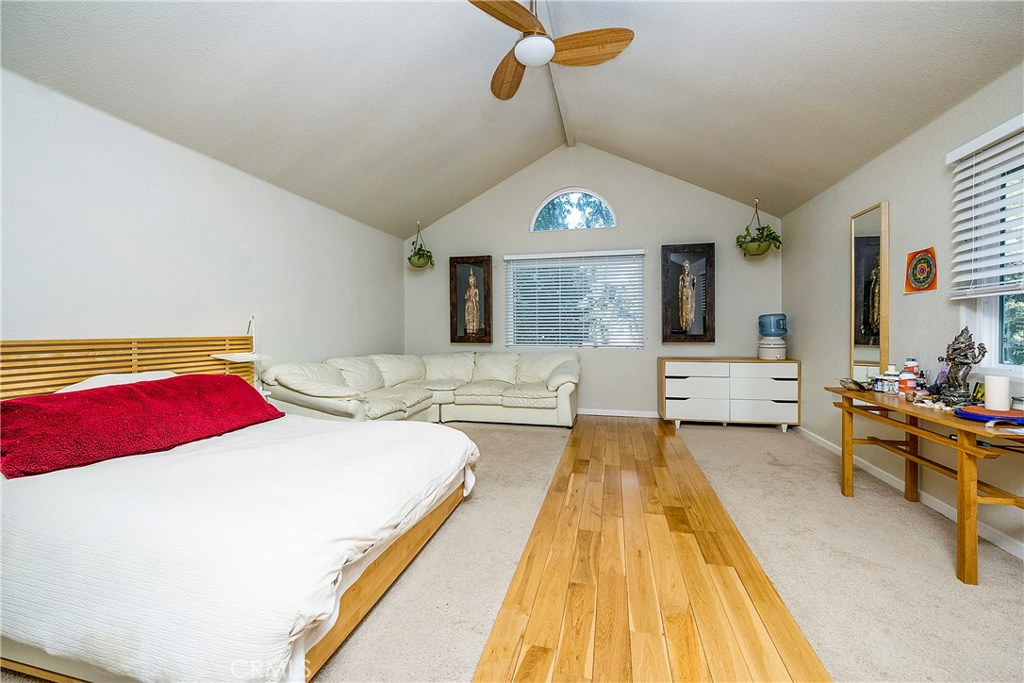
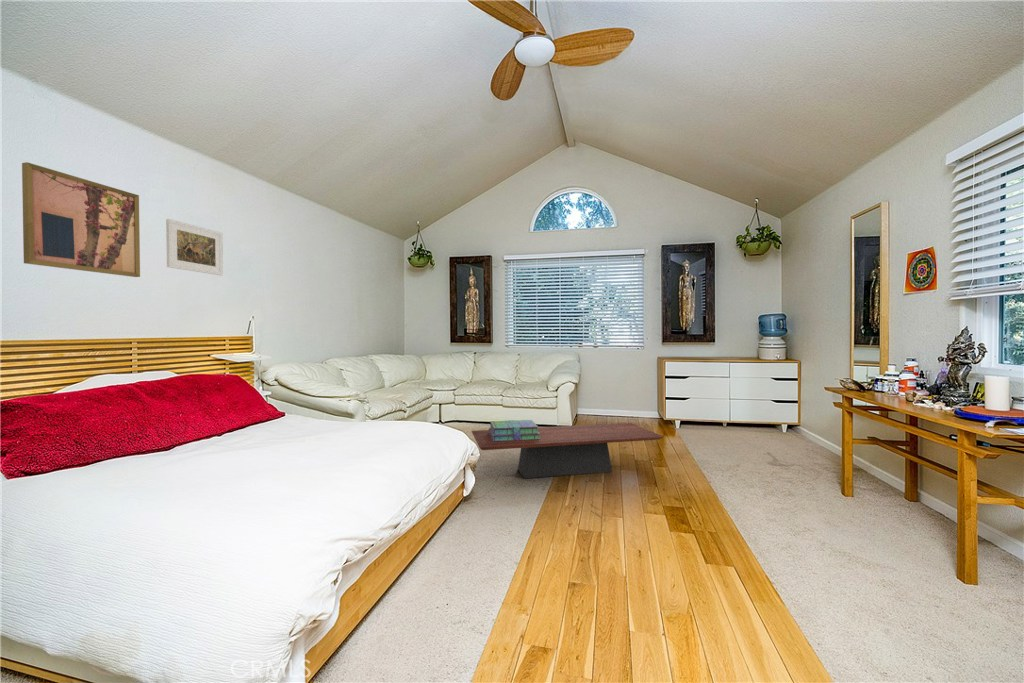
+ wall art (87, 225)
+ stack of books (513, 429)
+ coffee table (564, 451)
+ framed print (196, 248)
